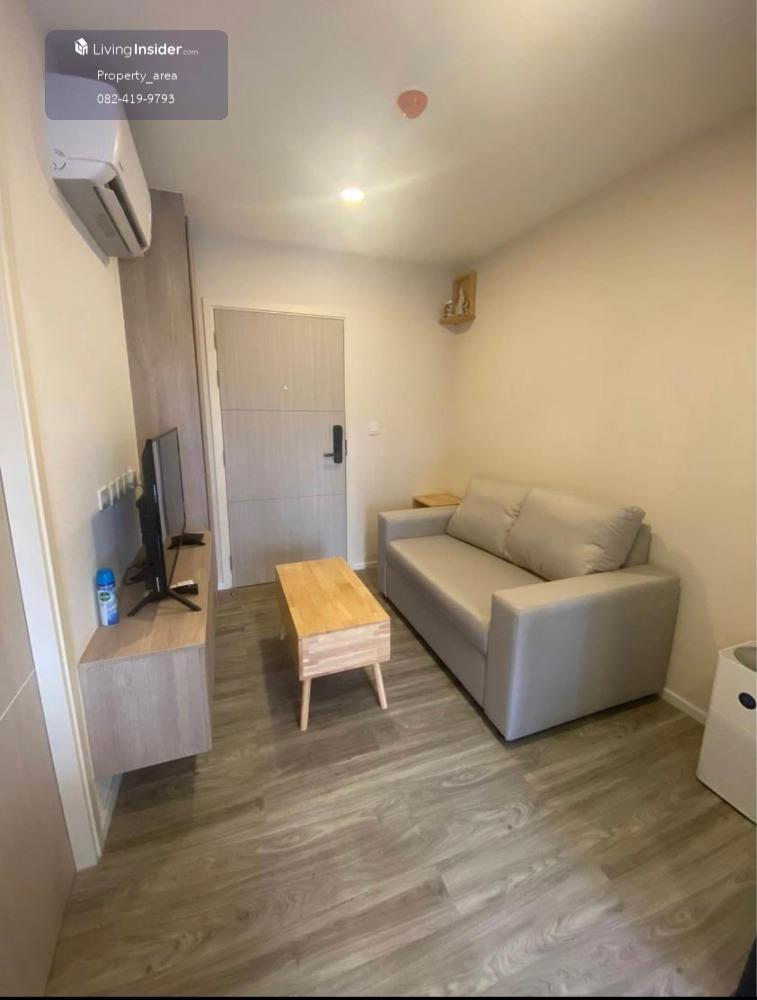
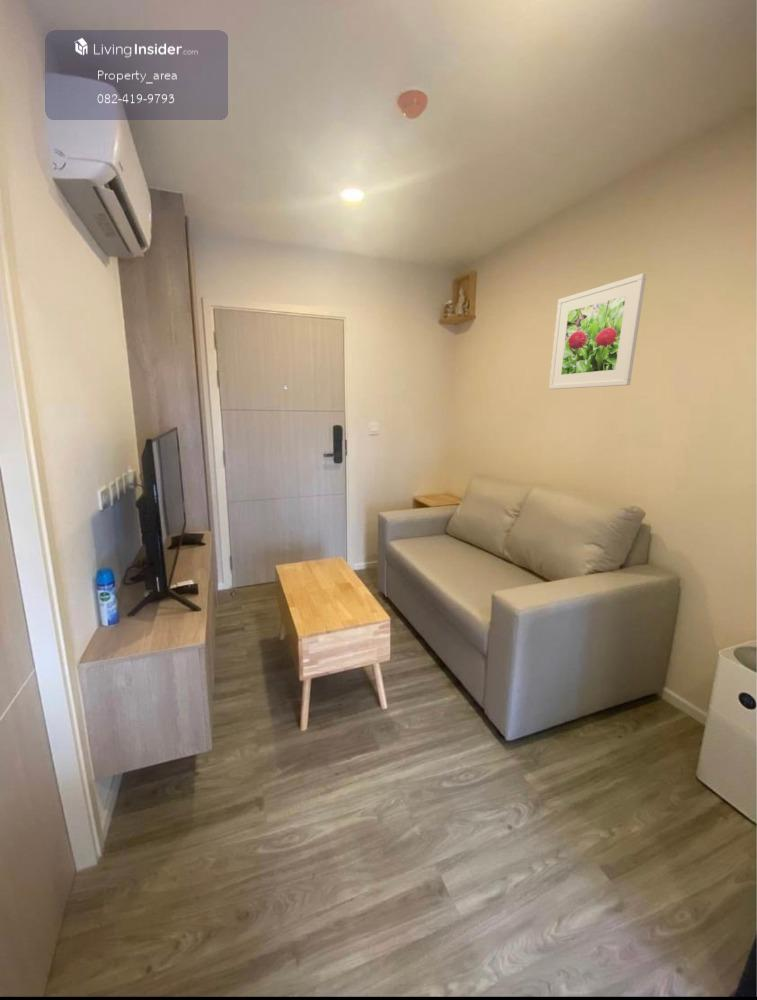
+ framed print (591, 338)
